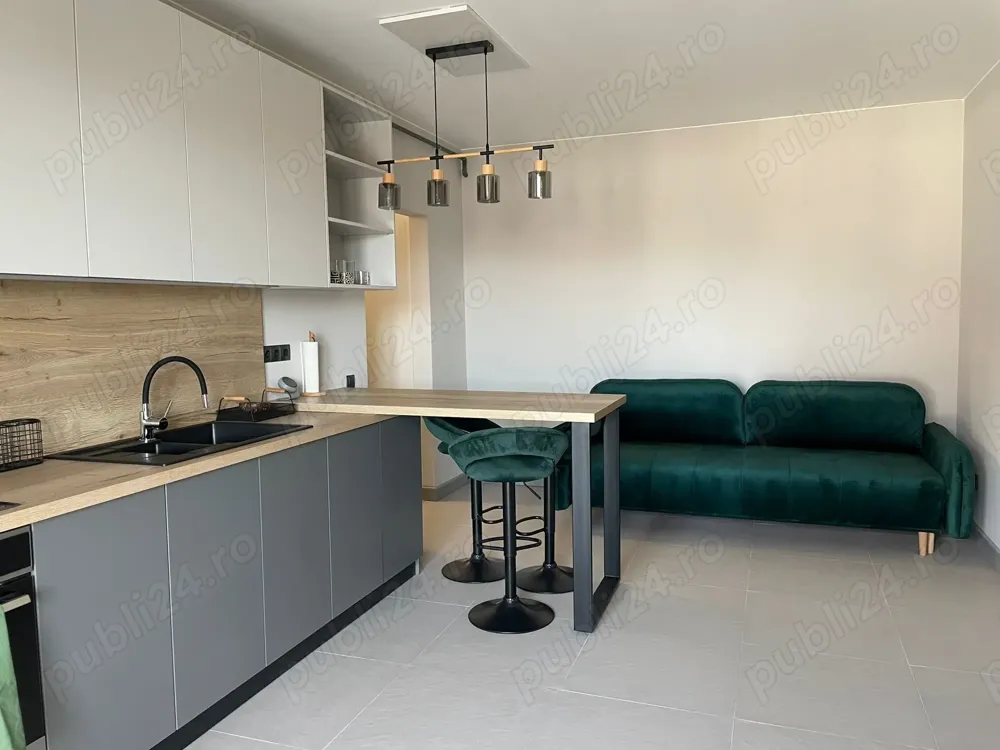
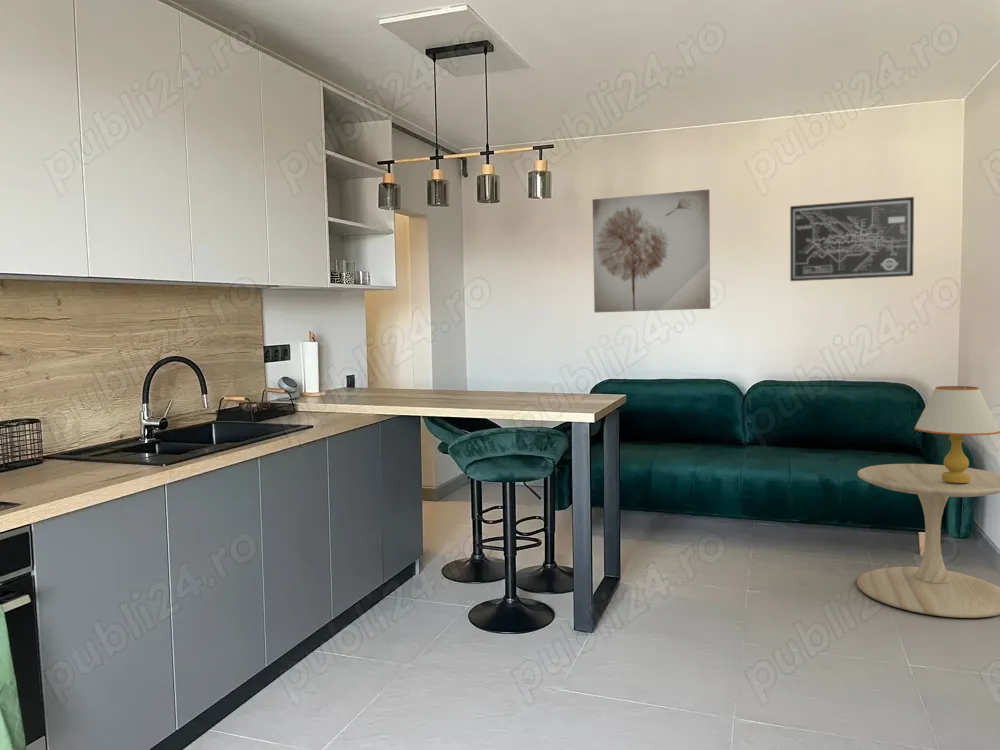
+ wall art (650, 253)
+ side table (932, 534)
+ wall art (850, 240)
+ table lamp (956, 431)
